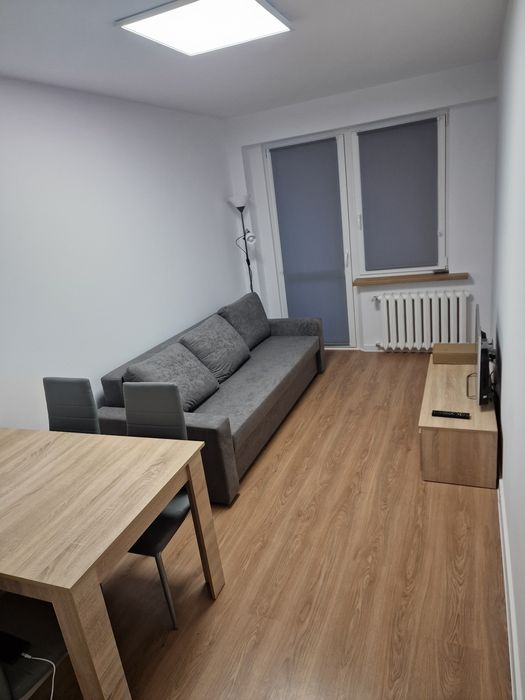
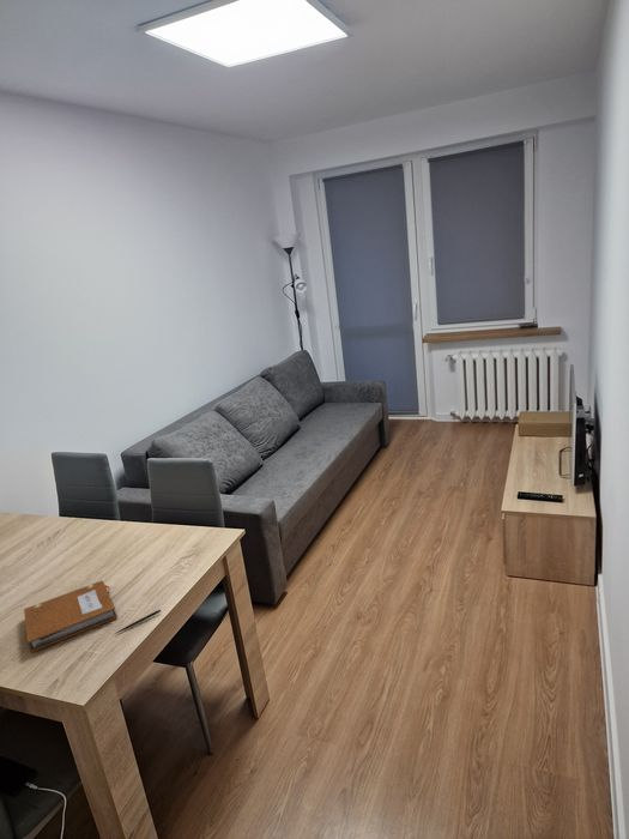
+ notebook (72, 611)
+ pen (138, 621)
